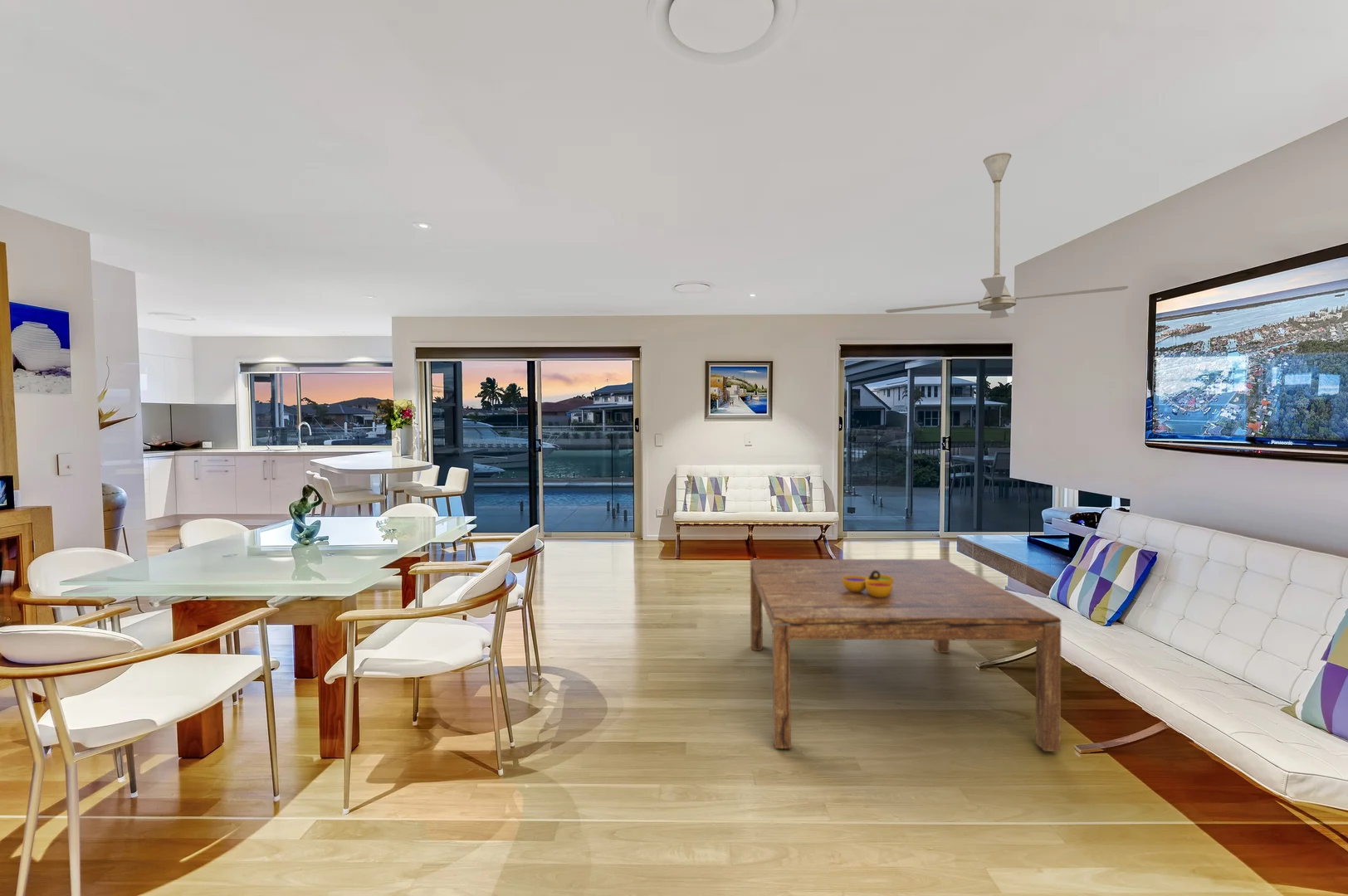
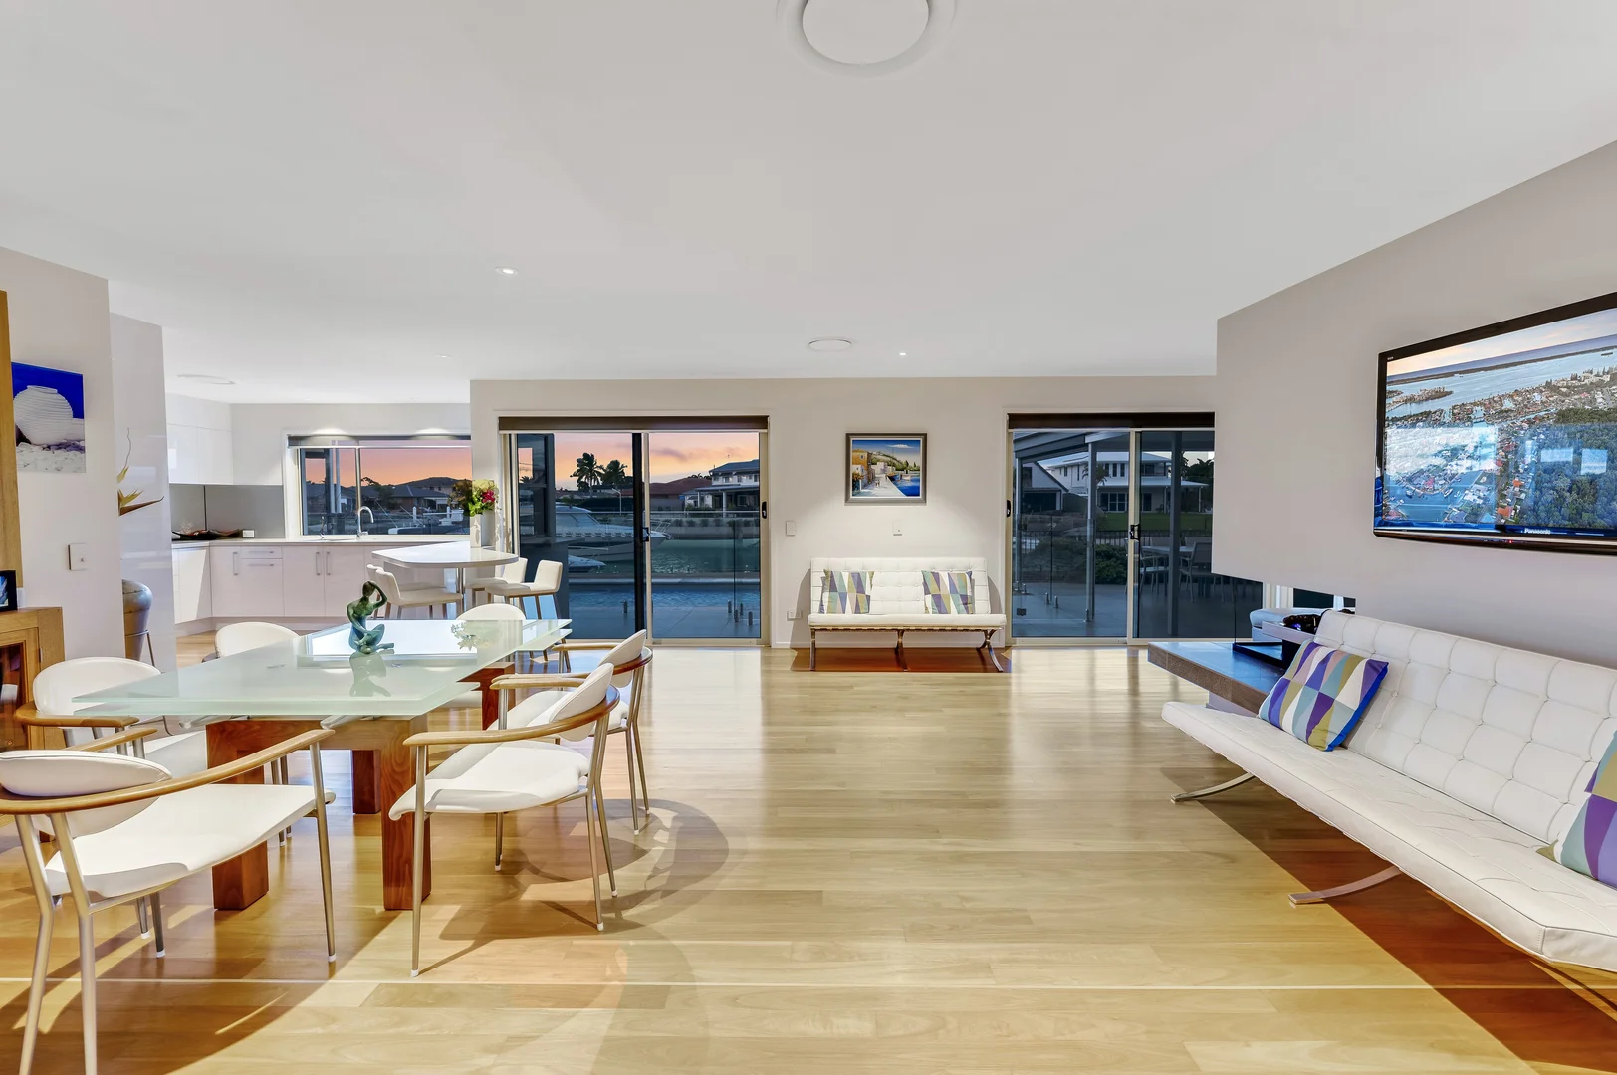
- coffee table (875, 636)
- ceiling fan (997, 234)
- decorative bowl (873, 582)
